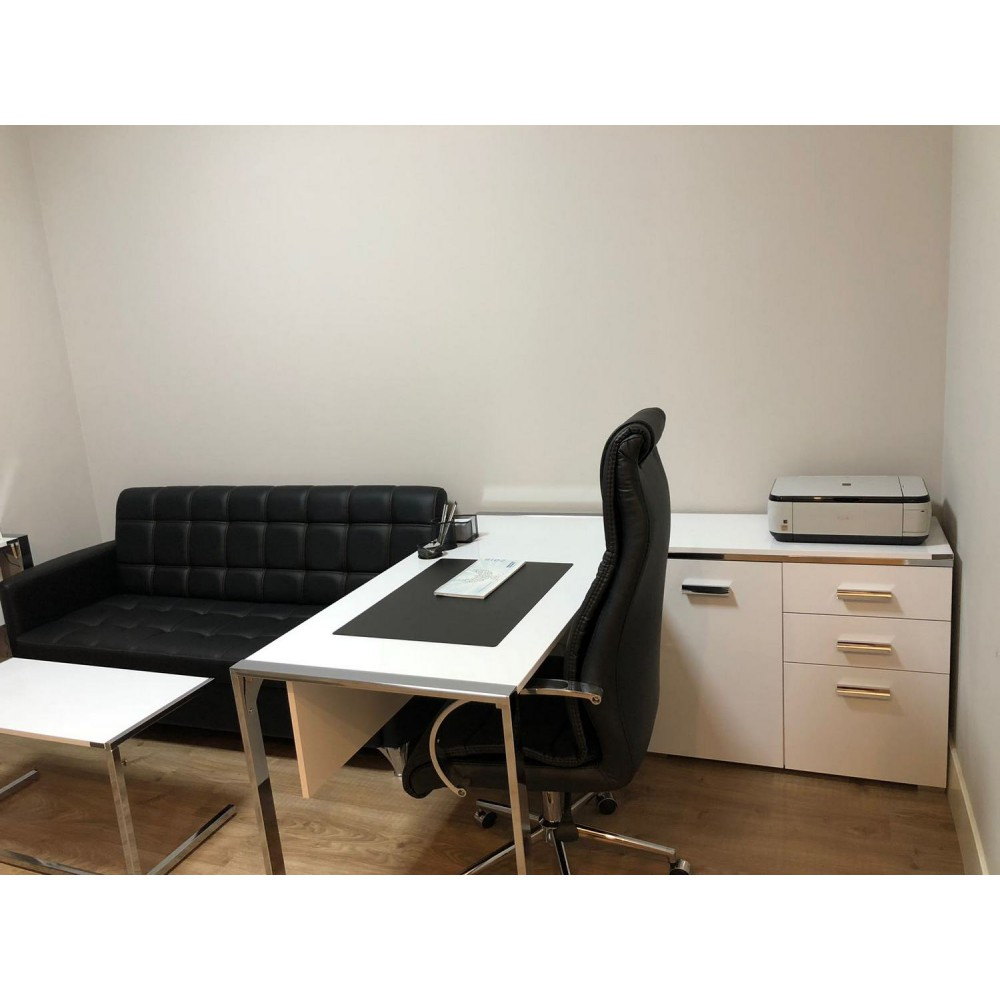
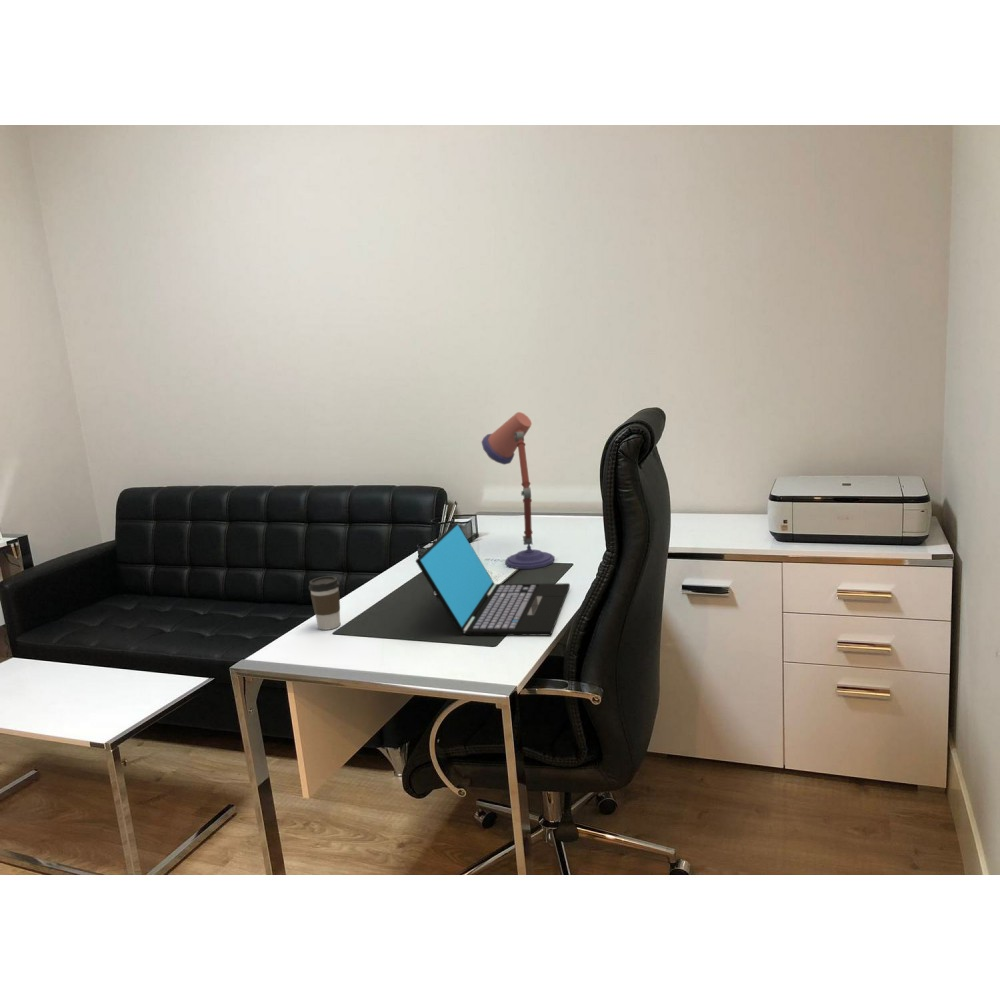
+ coffee cup (326, 603)
+ desk lamp (521, 491)
+ laptop (490, 577)
